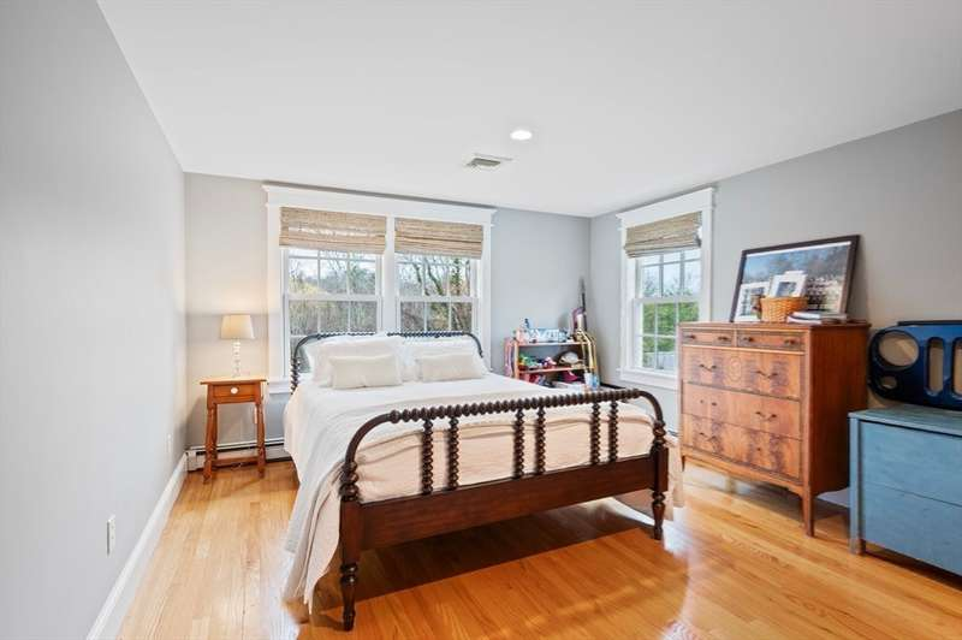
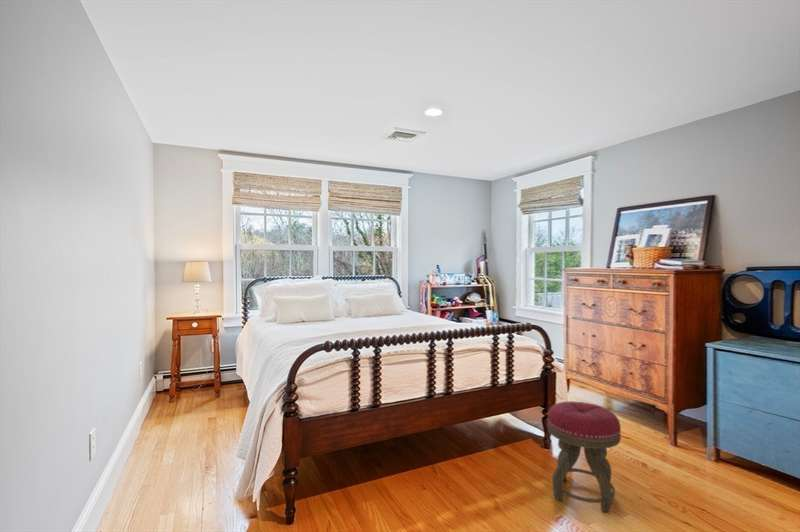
+ stool (584, 451)
